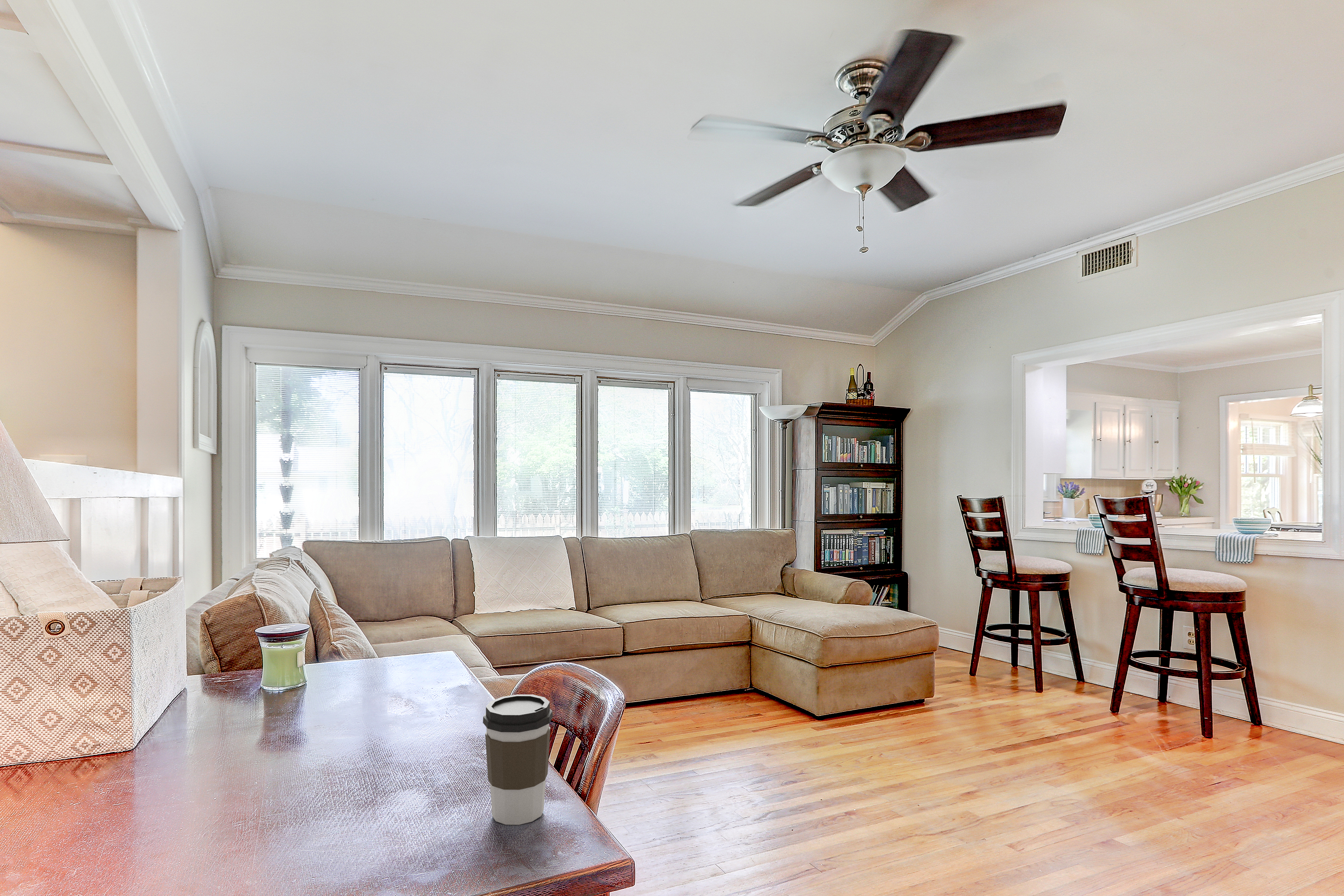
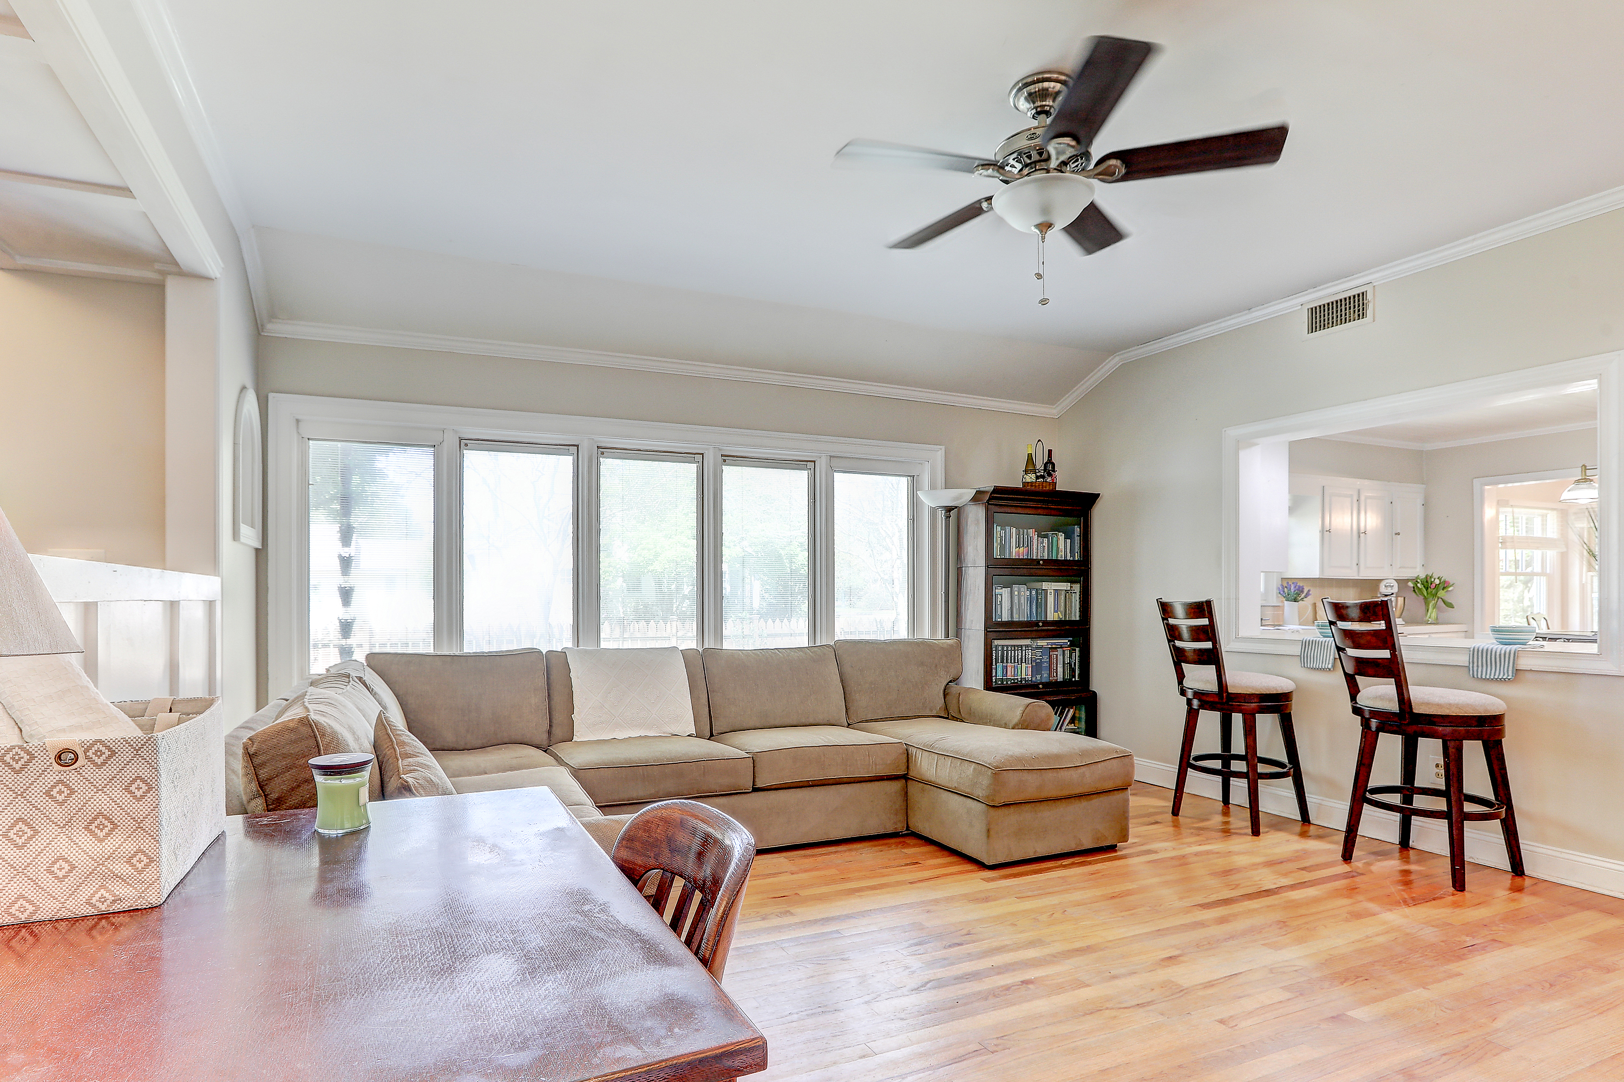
- coffee cup (518, 758)
